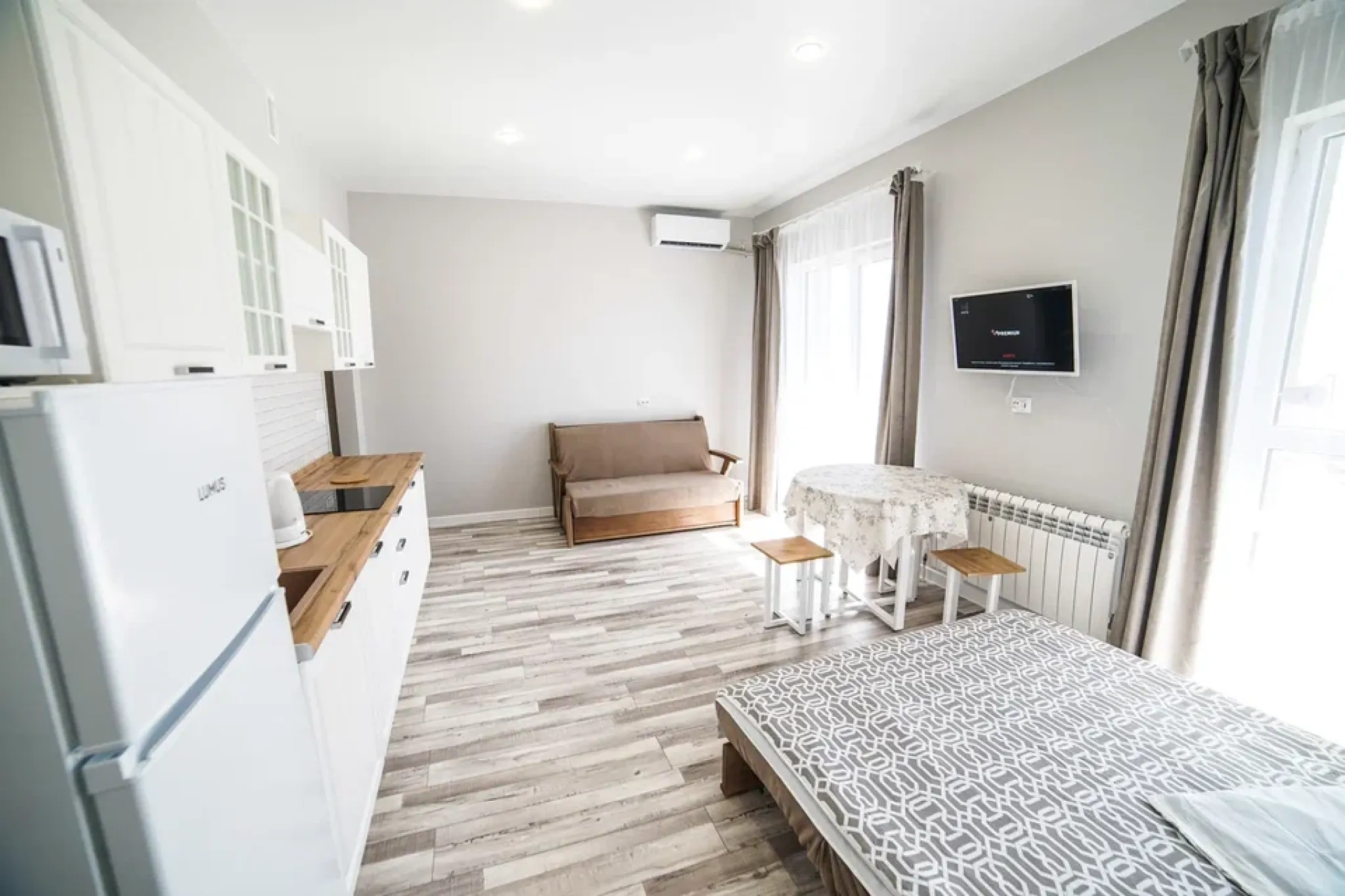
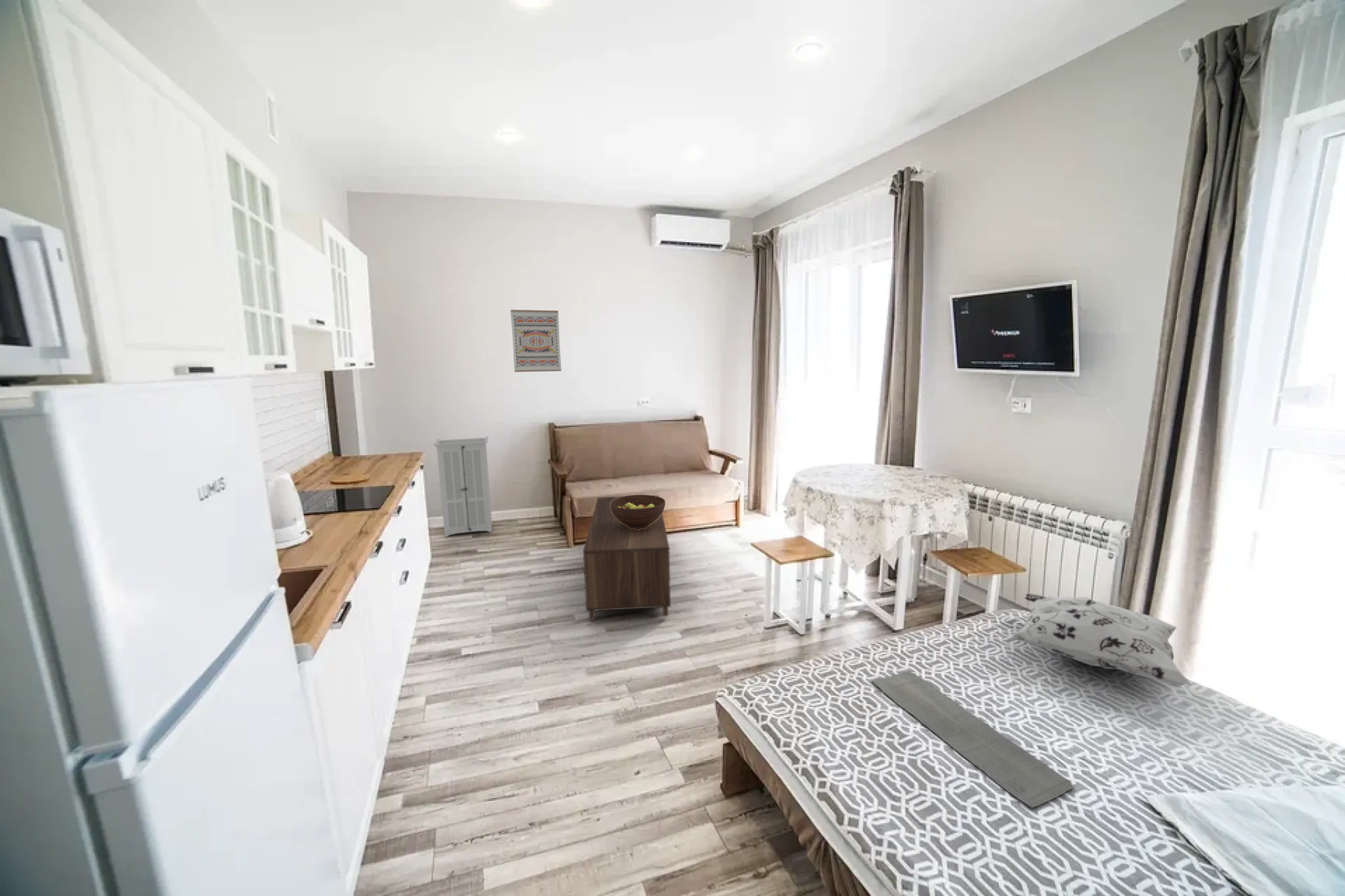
+ coffee table (628, 547)
+ bath mat (959, 726)
+ decorative pillow (1094, 631)
+ wall art (536, 341)
+ fruit bowl (638, 513)
+ storage cabinet (465, 485)
